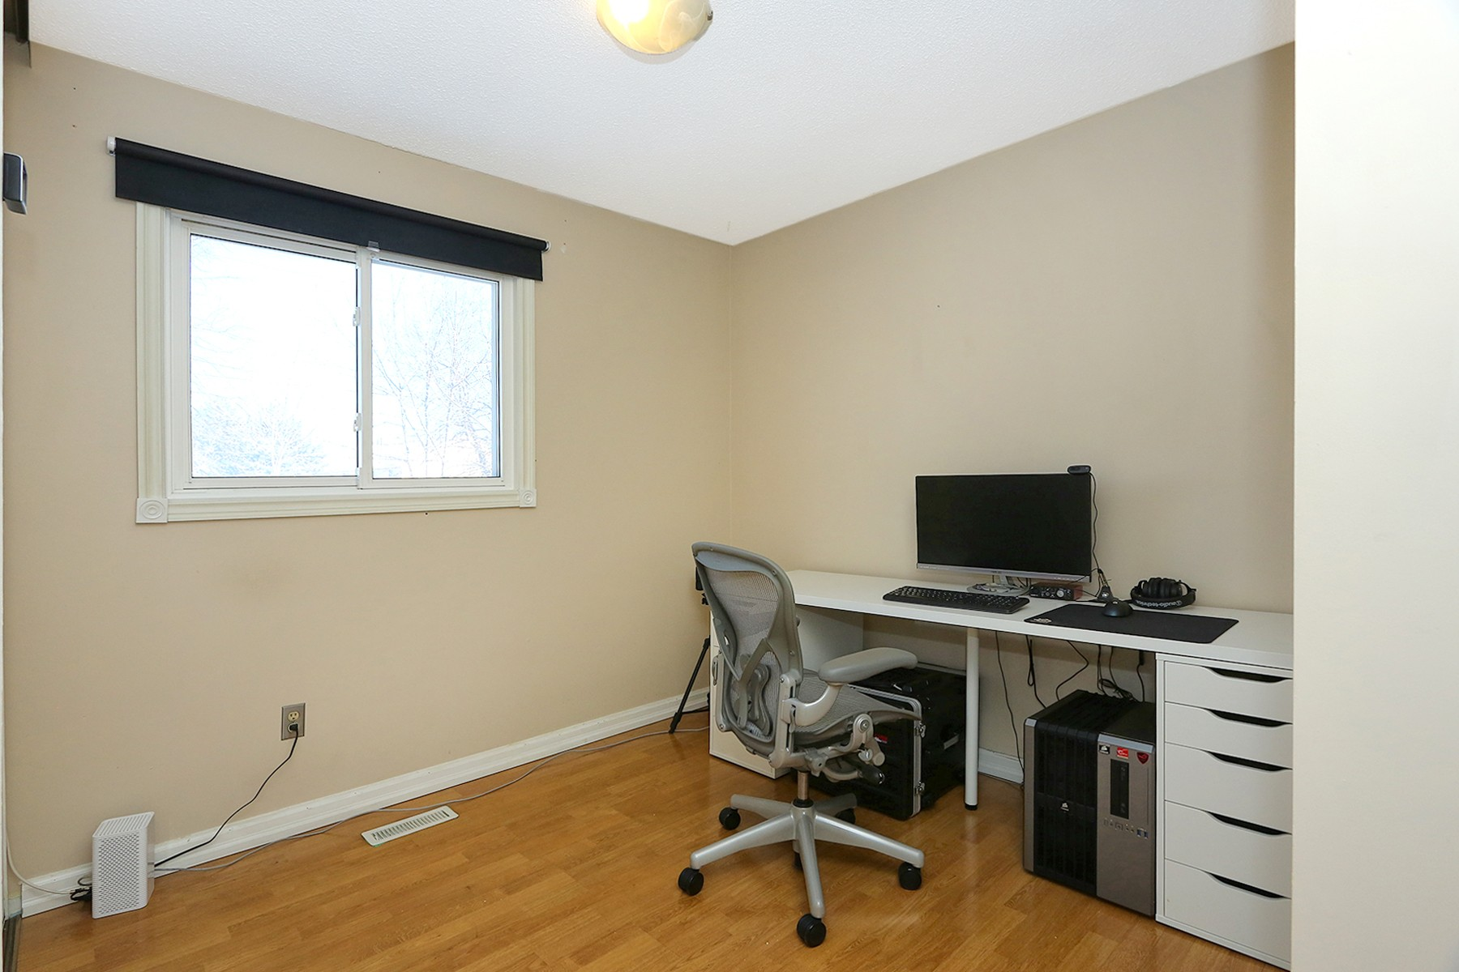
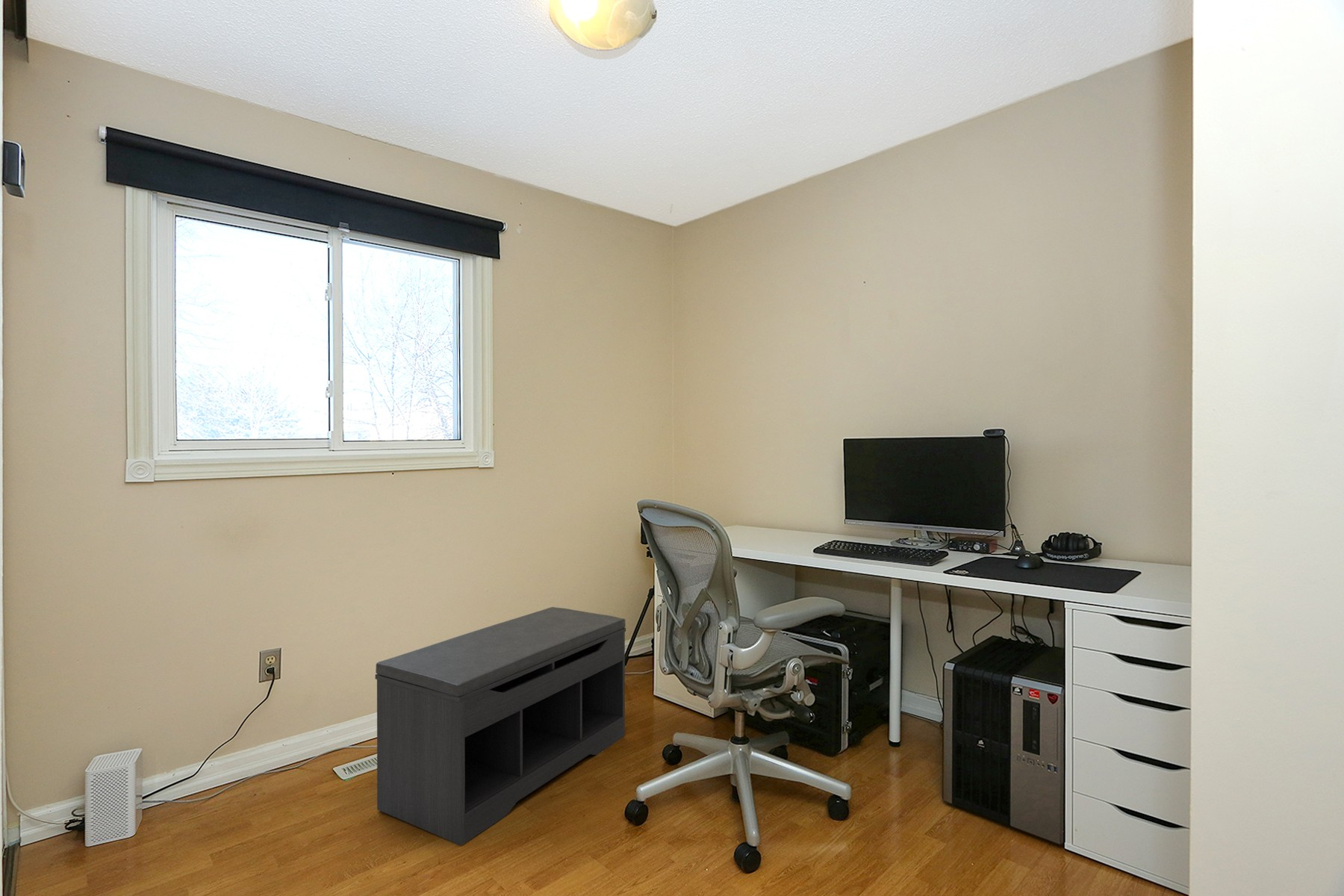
+ bench (514, 703)
